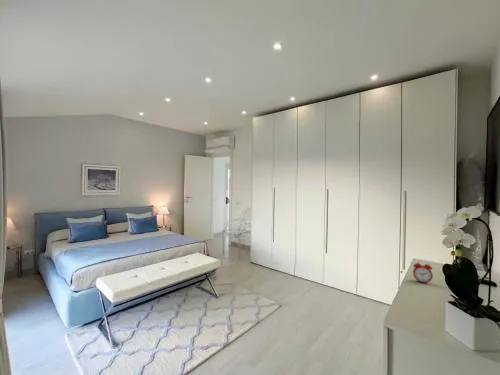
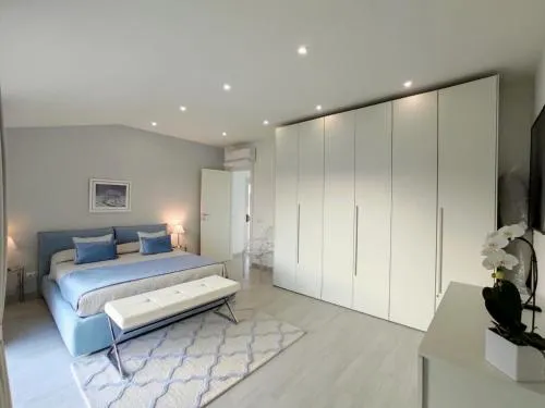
- alarm clock (422, 271)
